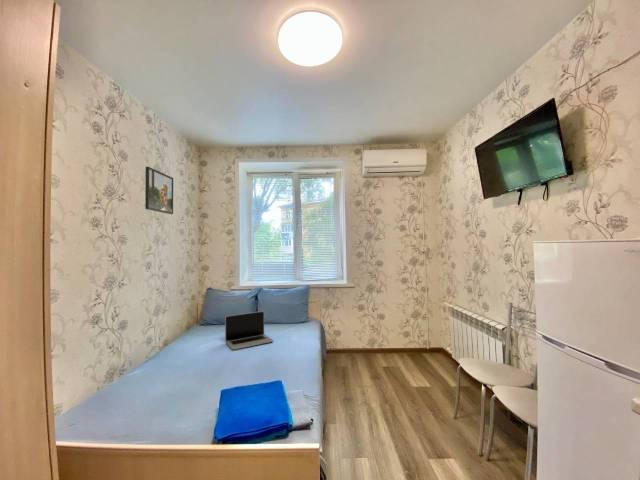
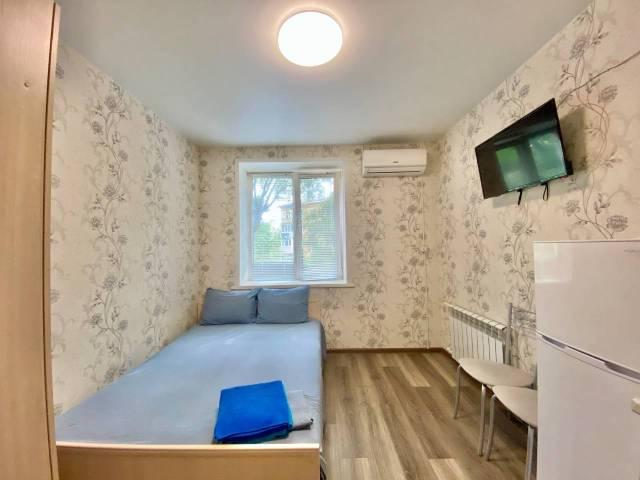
- laptop (249, 329)
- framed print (160, 192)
